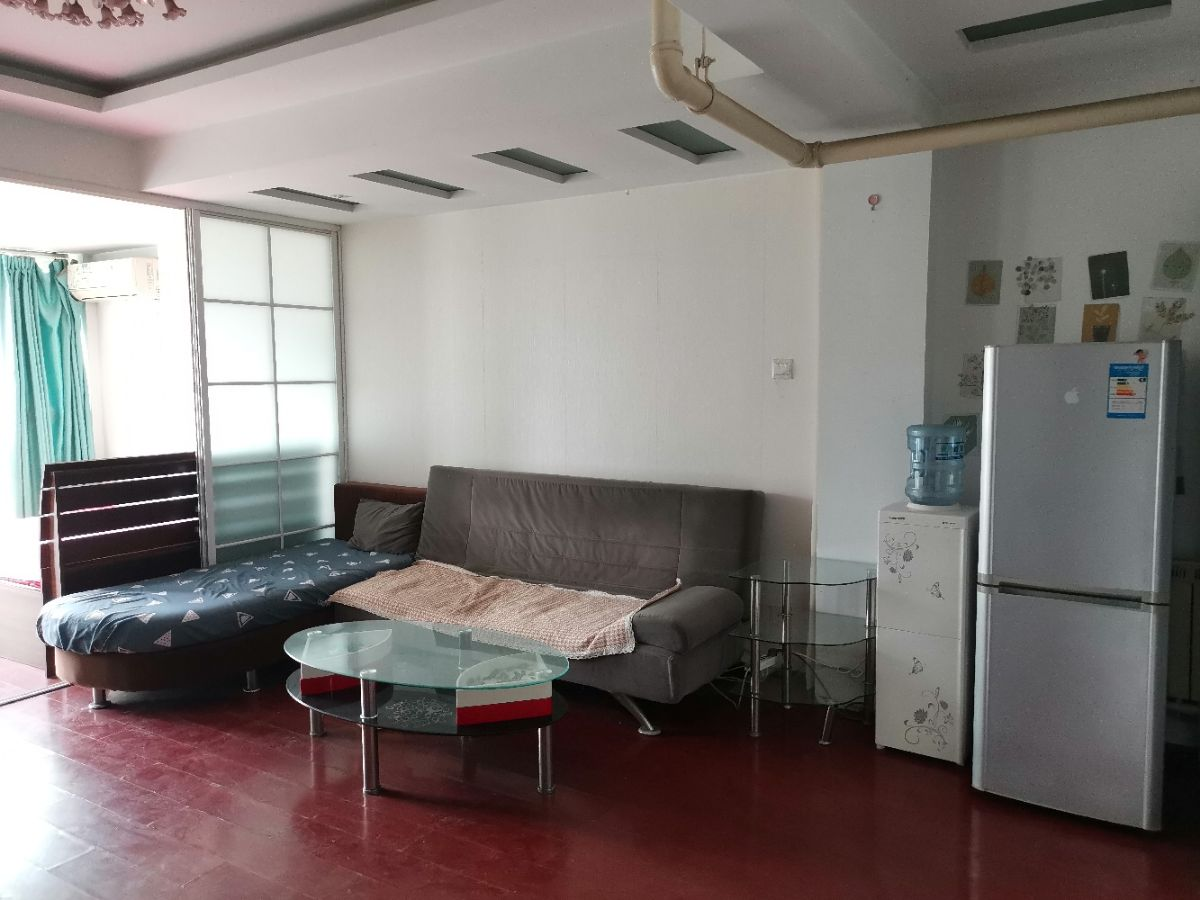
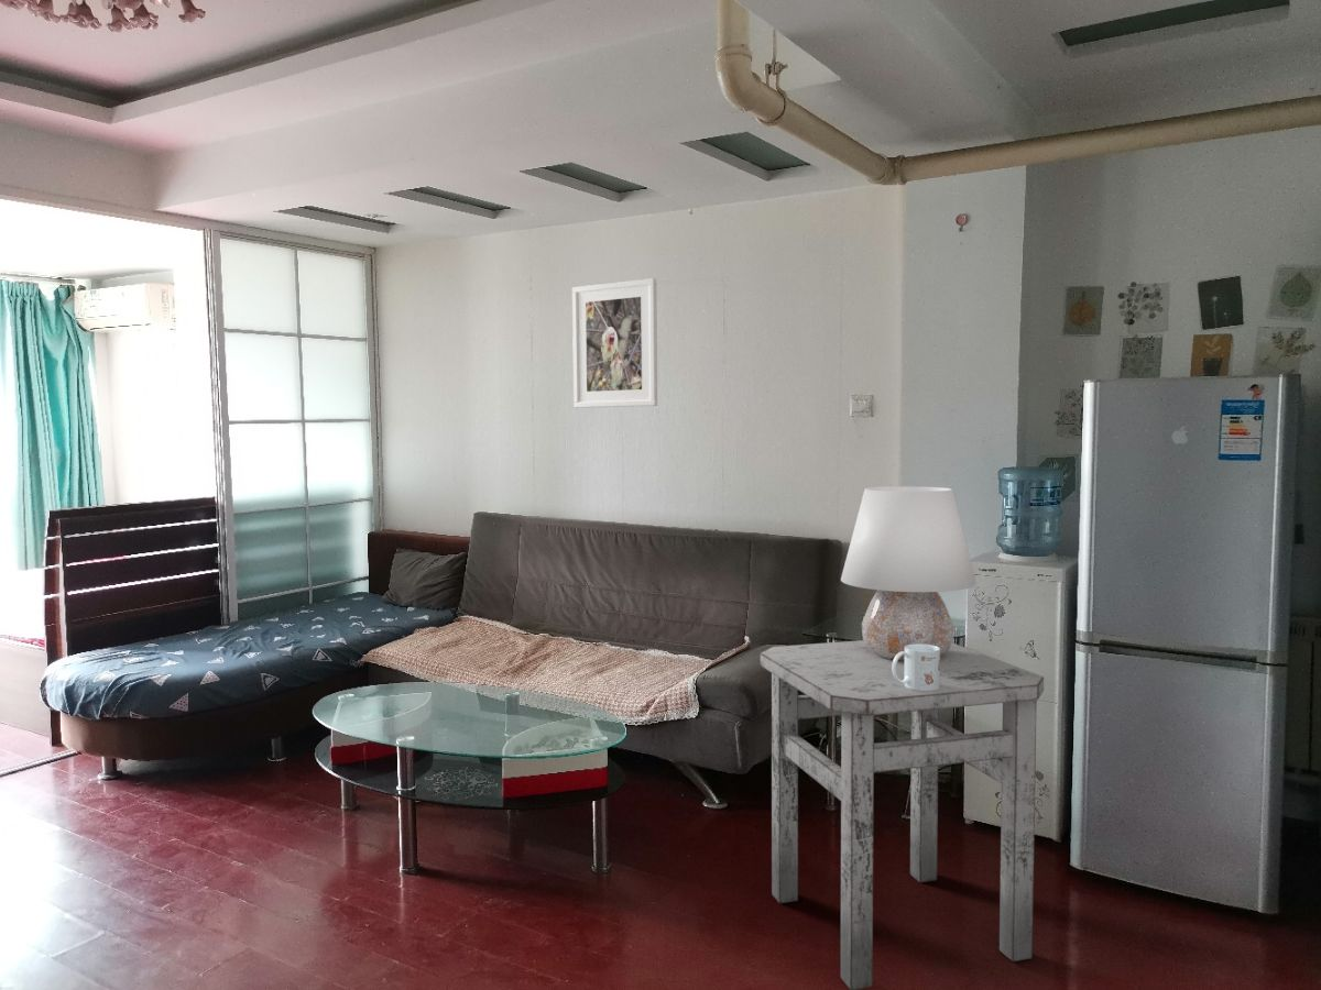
+ mug (915, 667)
+ side table (910, 795)
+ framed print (613, 344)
+ table lamp (907, 571)
